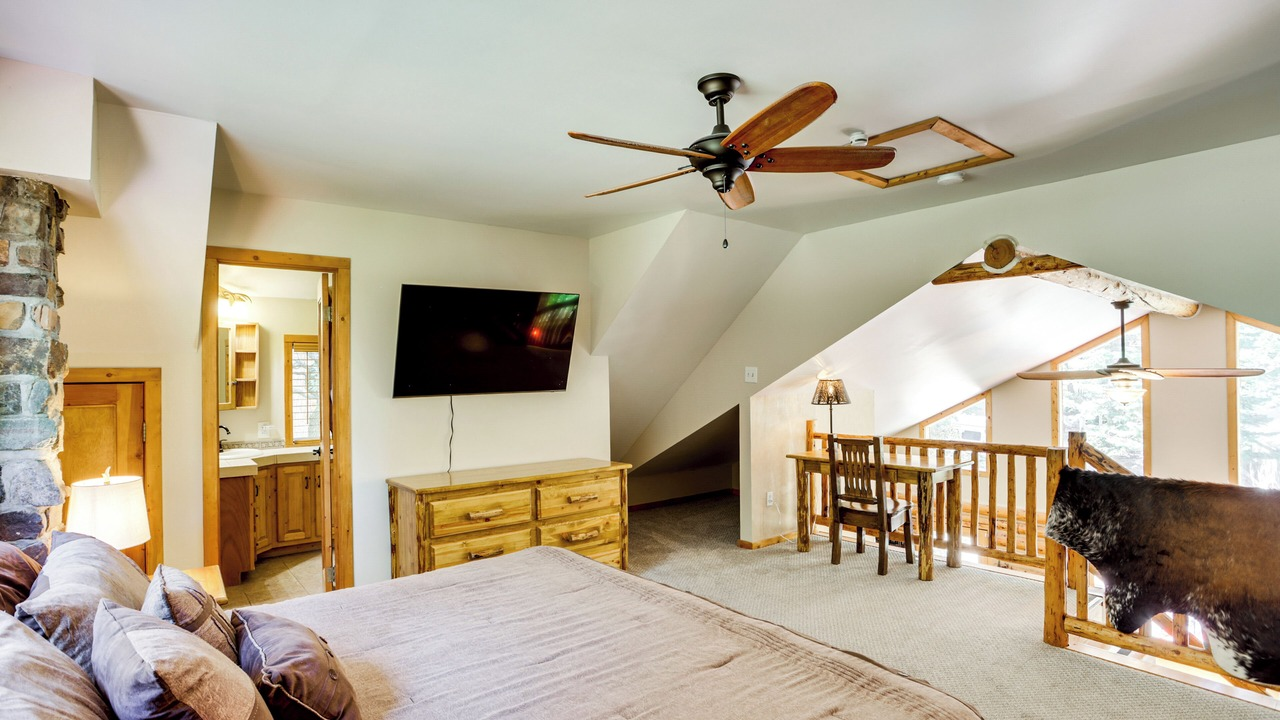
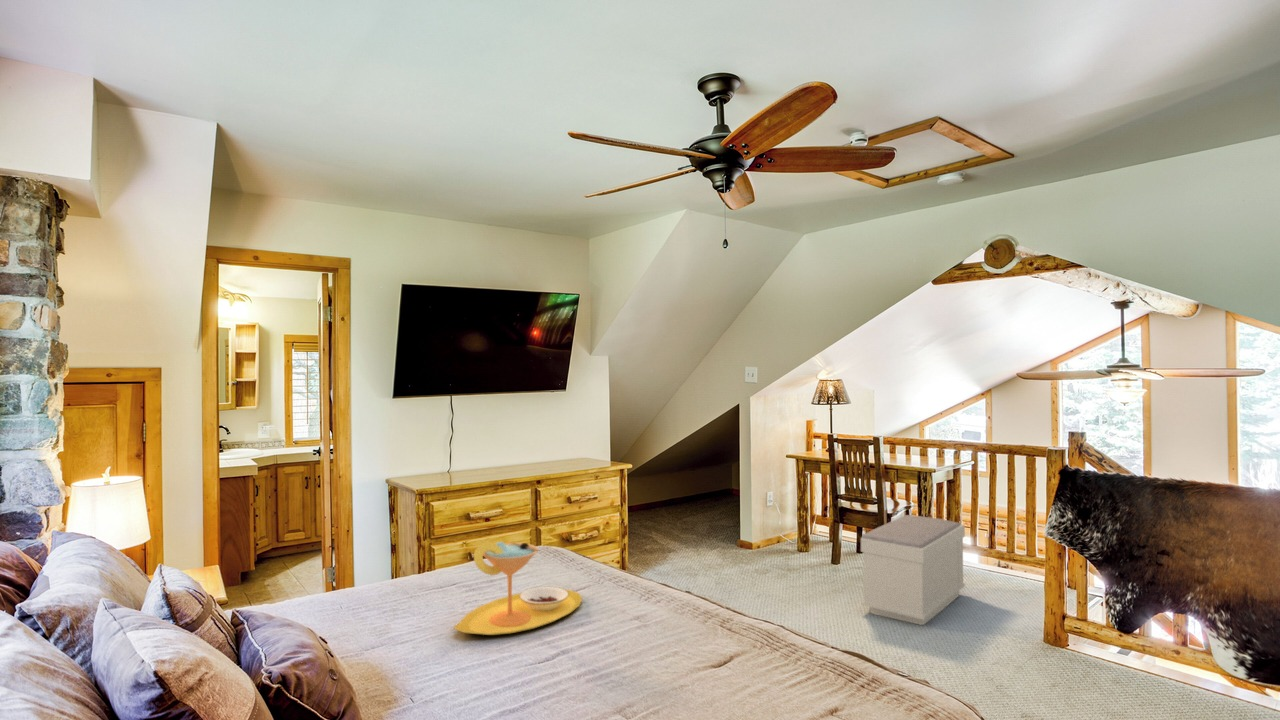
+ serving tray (516, 571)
+ bench (914, 565)
